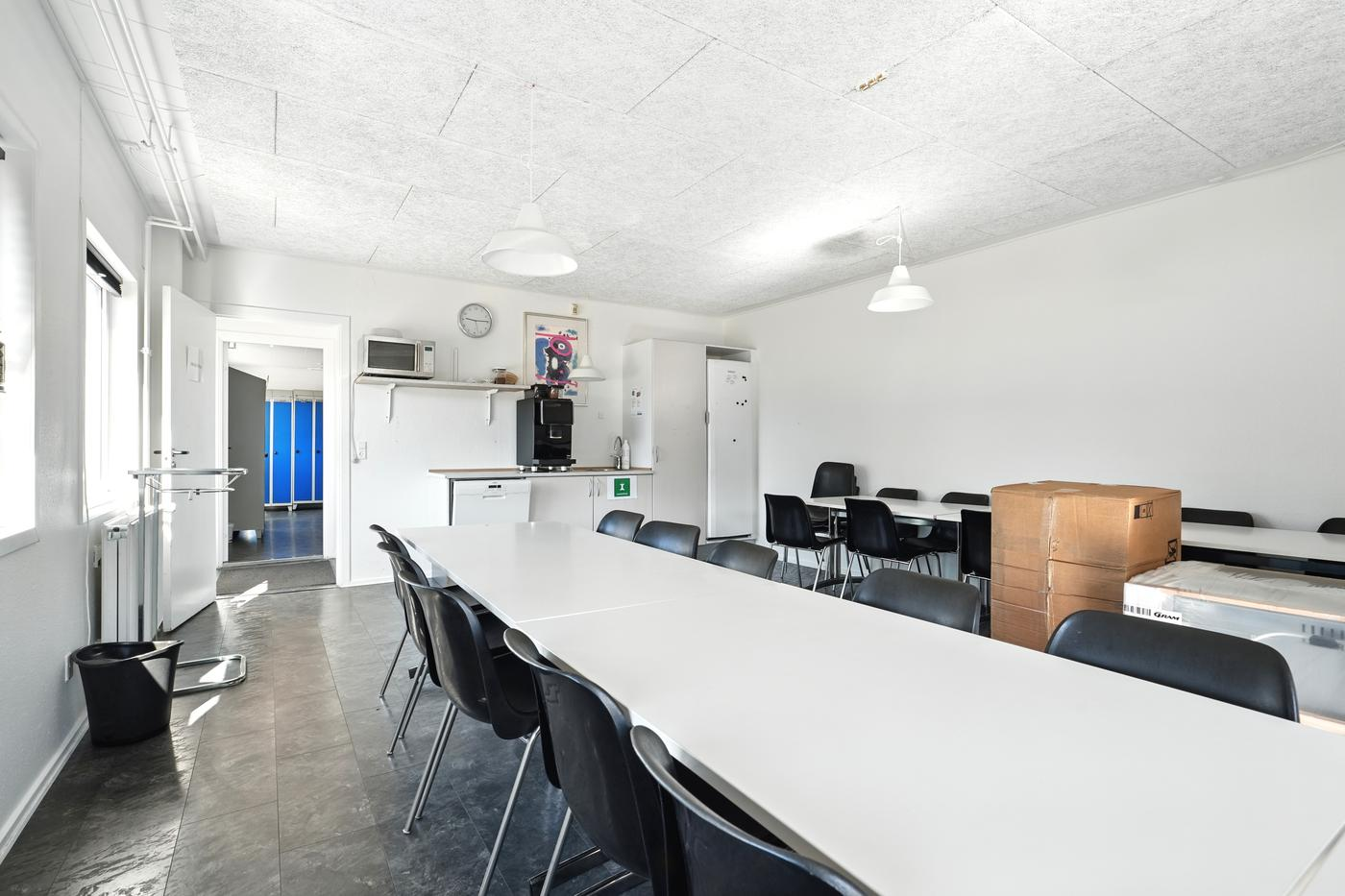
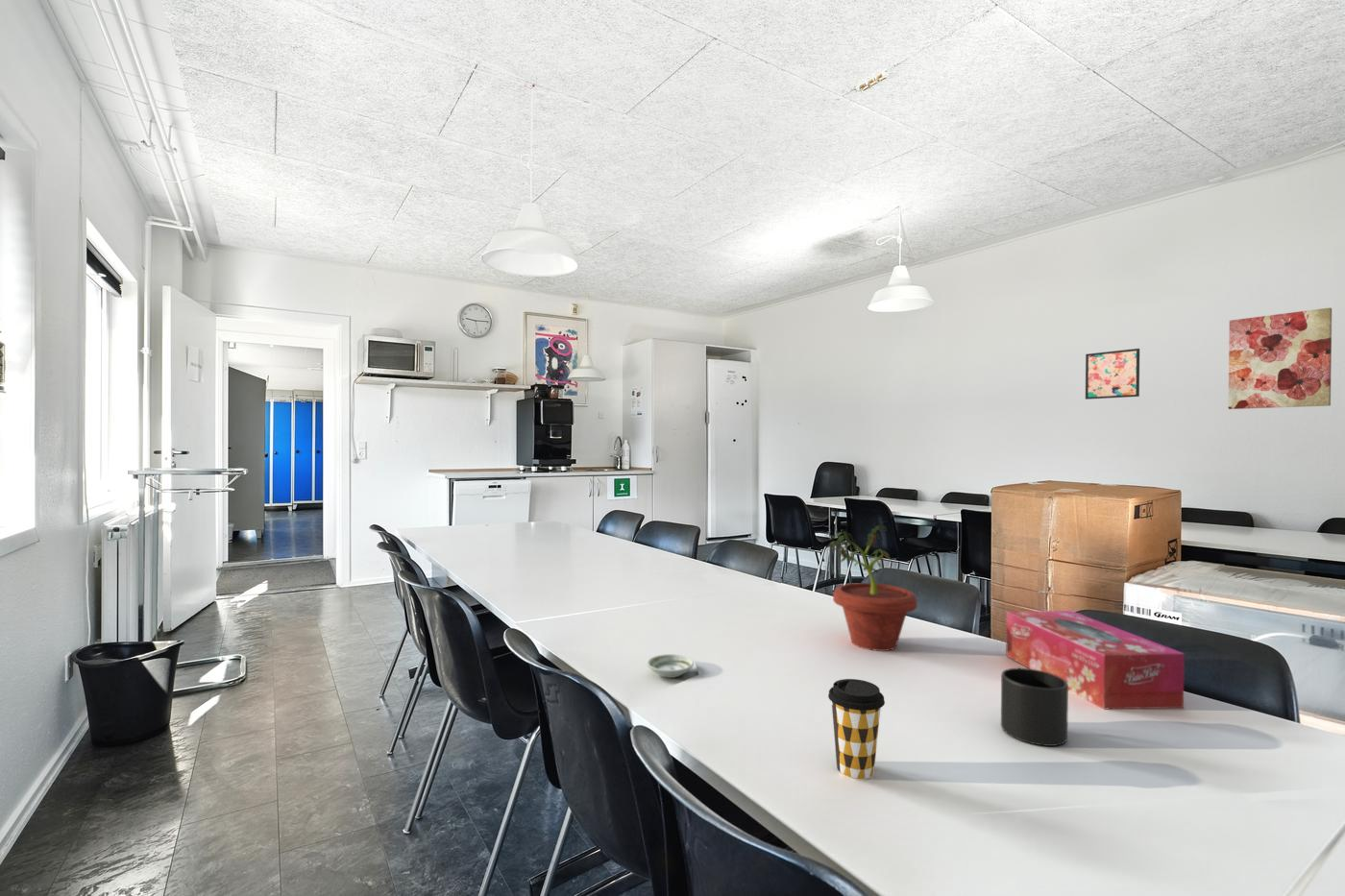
+ wall art (1277, 360)
+ tissue box (1085, 654)
+ wall art (1112, 375)
+ mug (1035, 703)
+ saucer (670, 667)
+ coffee cup (855, 729)
+ potted plant (871, 582)
